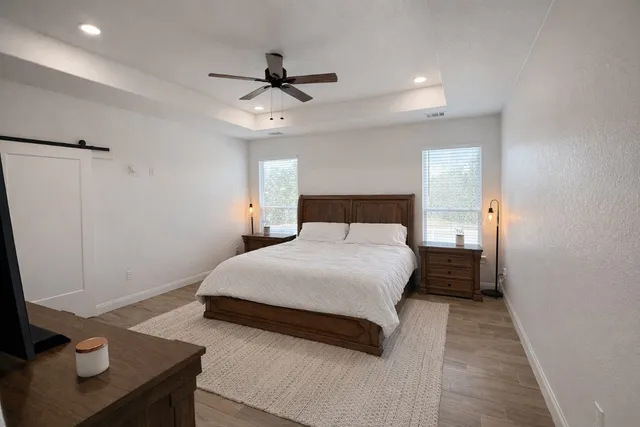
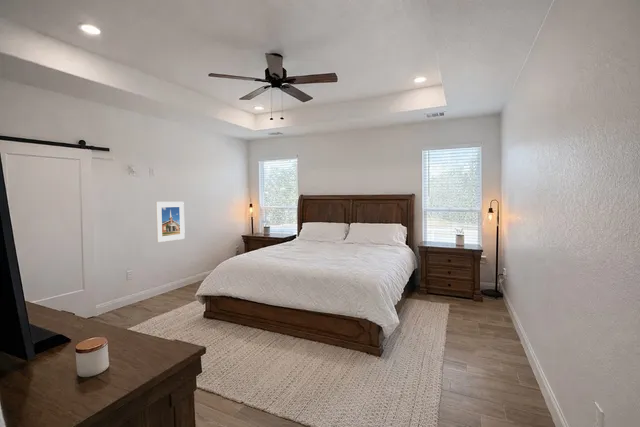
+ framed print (170, 221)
